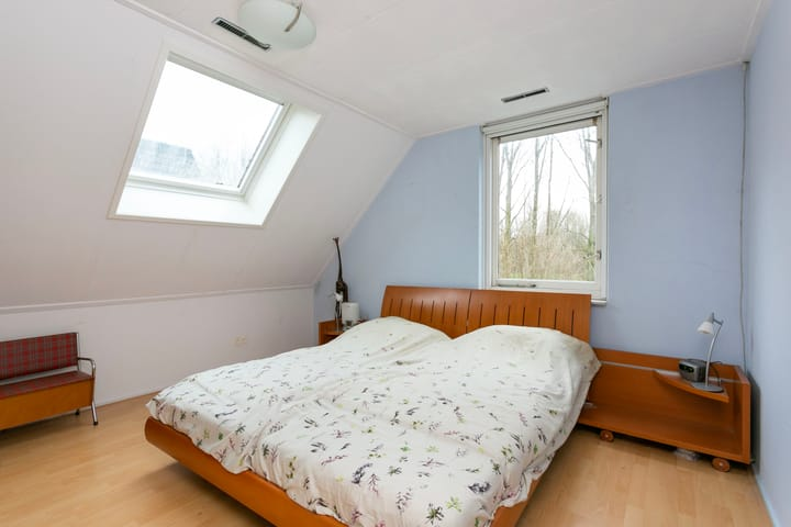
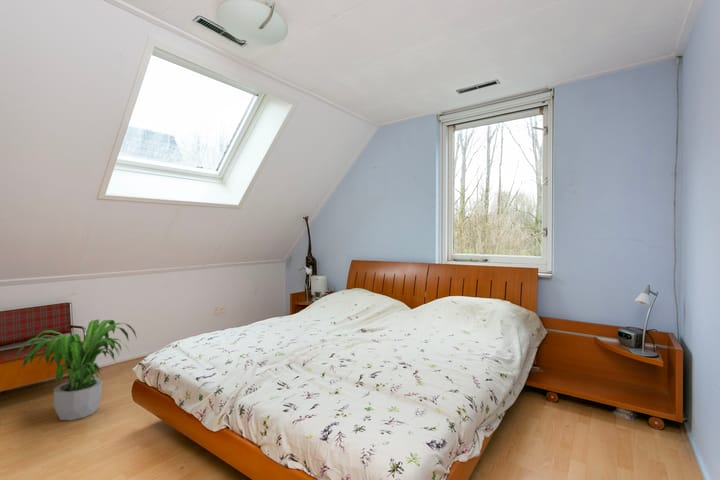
+ potted plant (83, 368)
